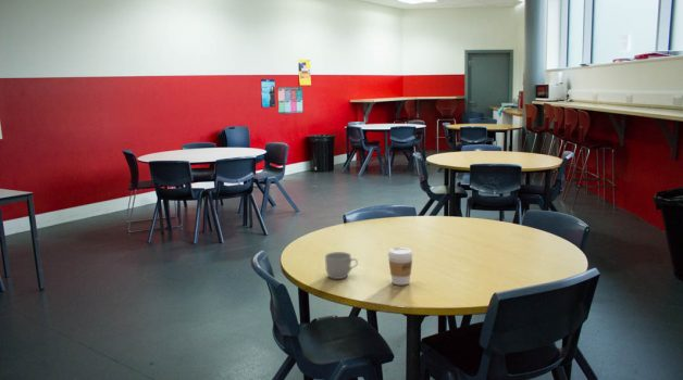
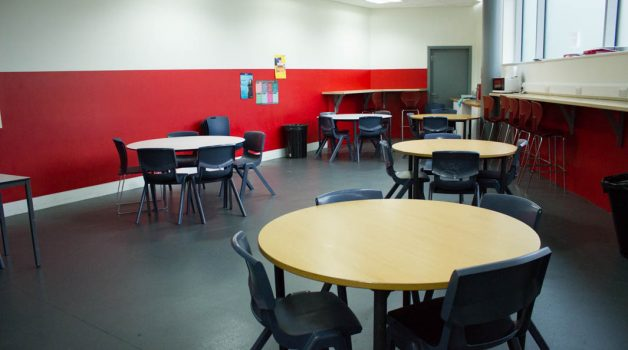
- coffee cup (400, 265)
- mug (342, 265)
